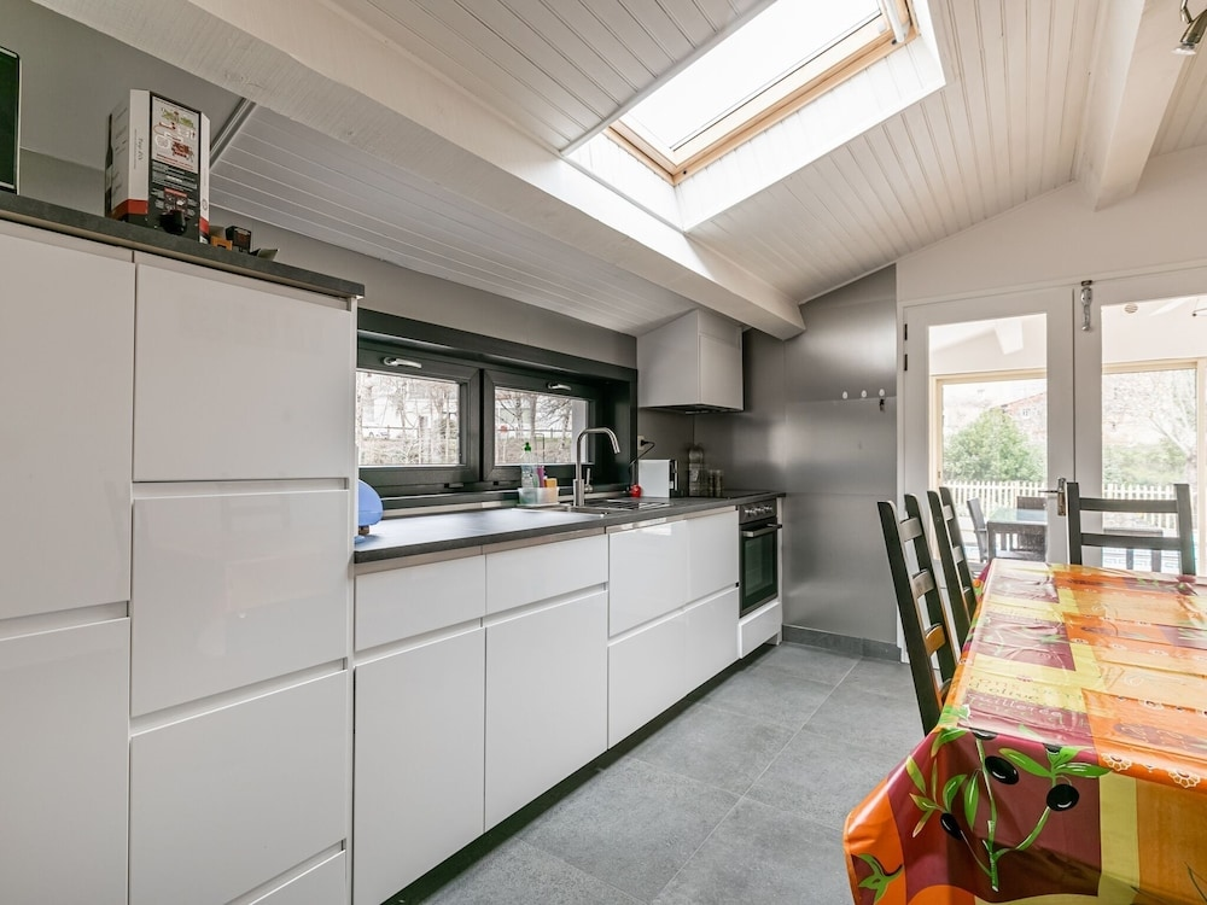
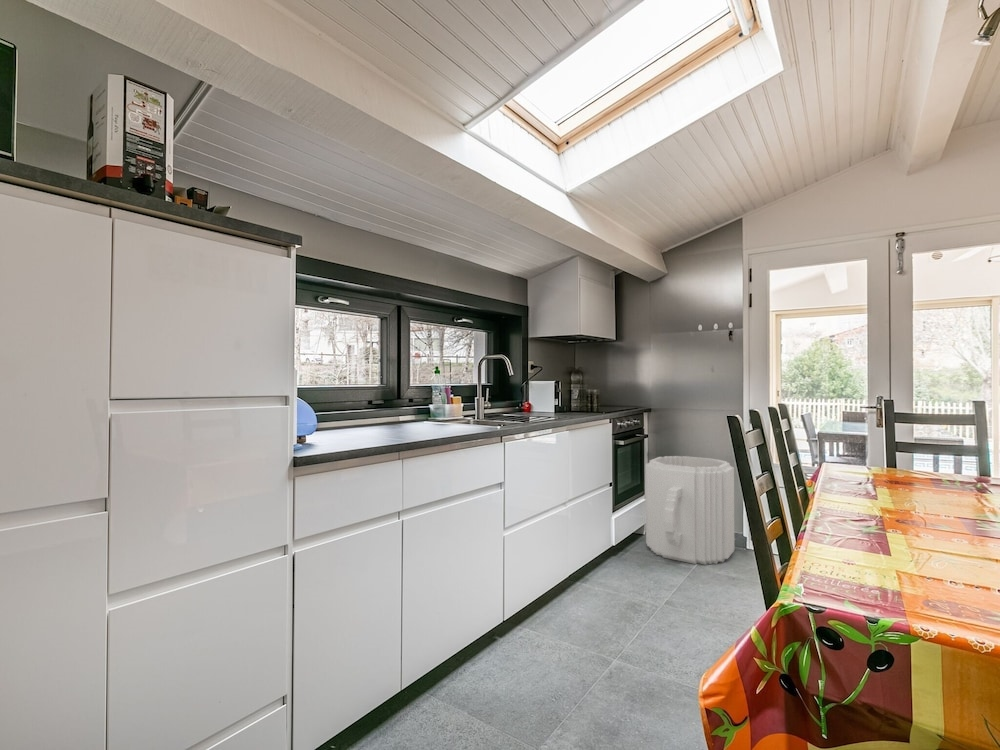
+ trash can (685, 508)
